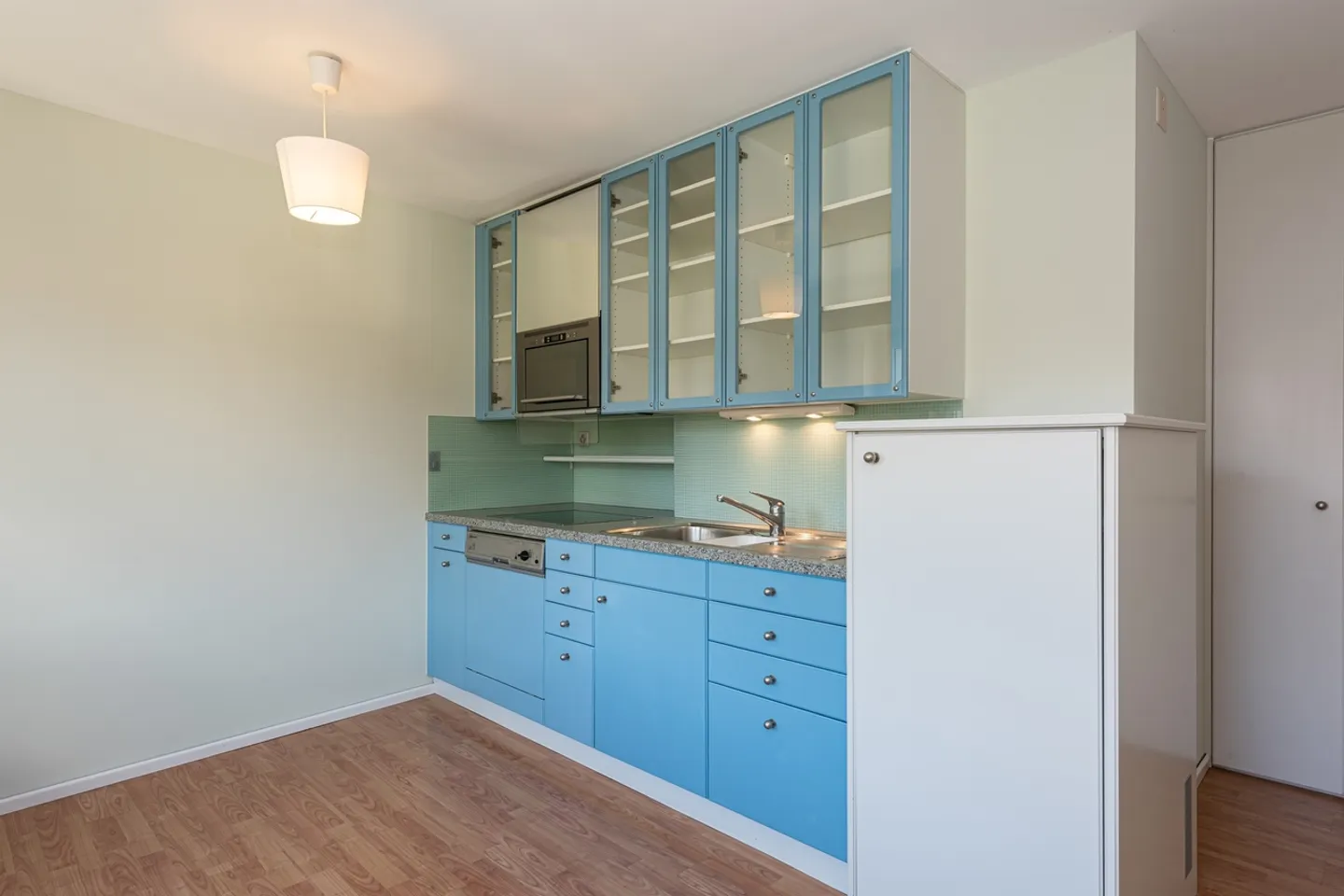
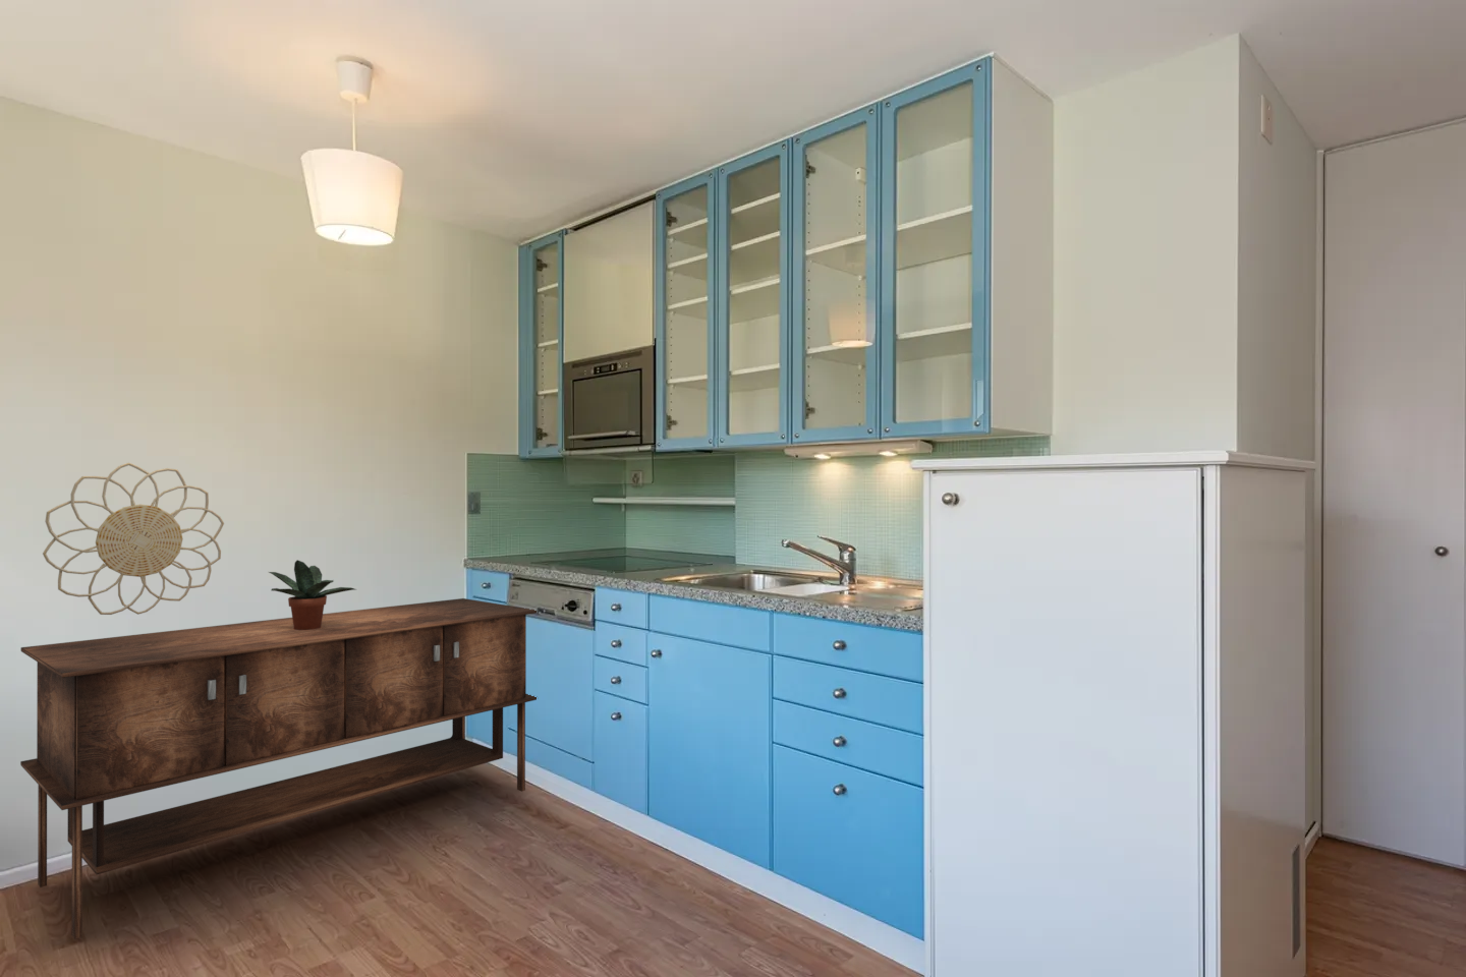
+ sideboard (313, 727)
+ potted plant (309, 591)
+ decorative wall piece (139, 539)
